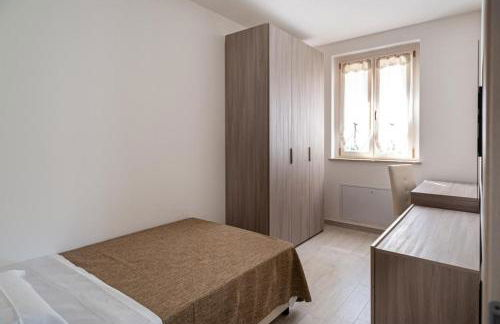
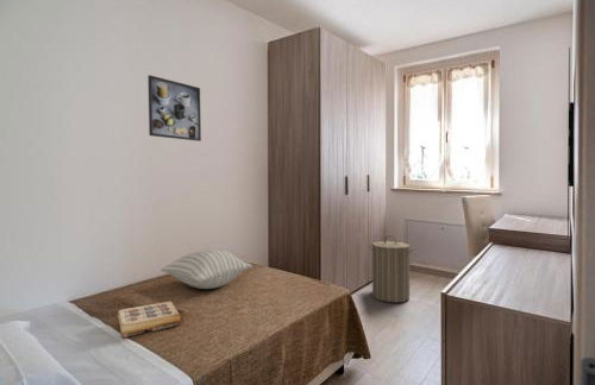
+ laundry hamper (390, 266)
+ pillow (207, 267)
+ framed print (176, 109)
+ book (150, 316)
